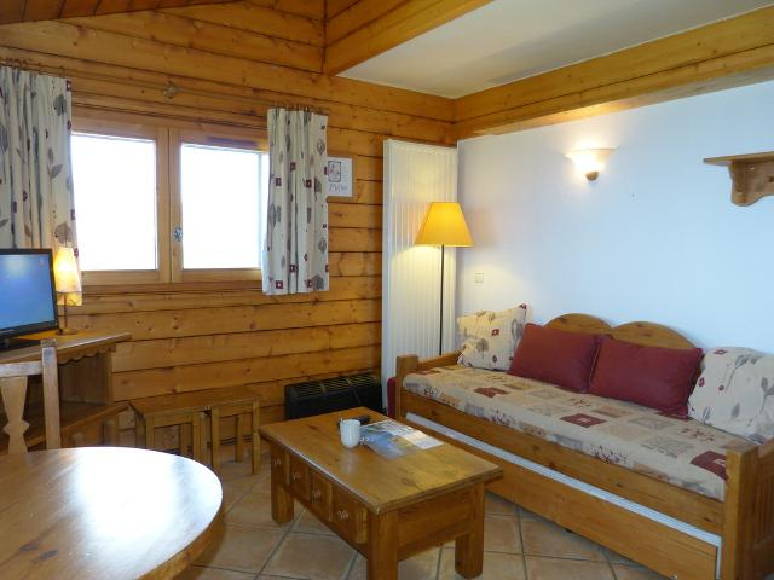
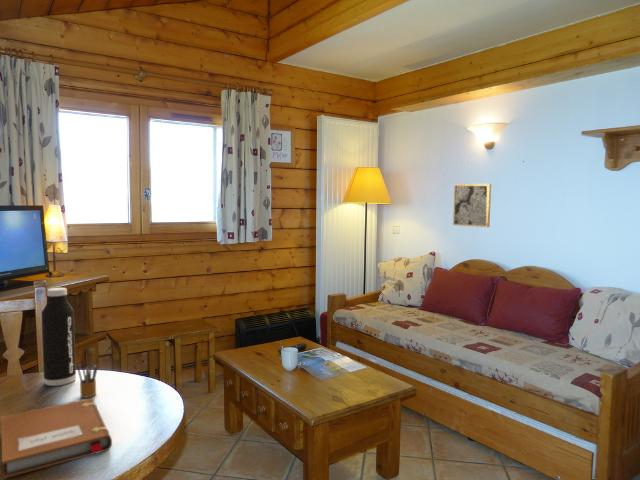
+ pencil box (86, 377)
+ water bottle (58, 335)
+ wall art (471, 205)
+ notebook (55, 433)
